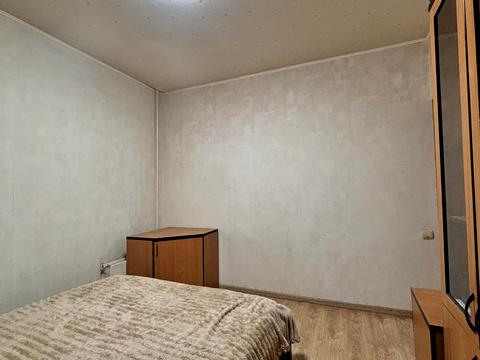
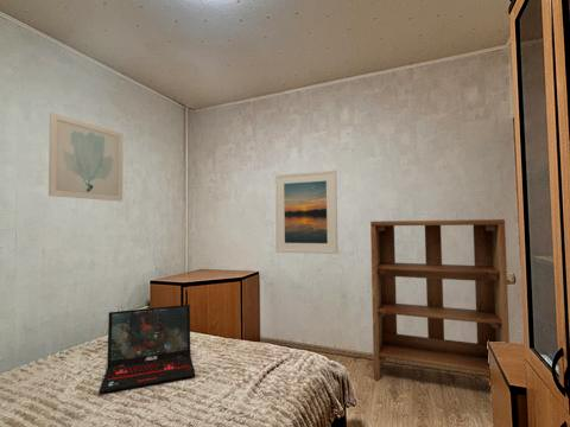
+ laptop (150, 343)
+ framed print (305, 212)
+ wall art (89, 161)
+ bookshelf (433, 300)
